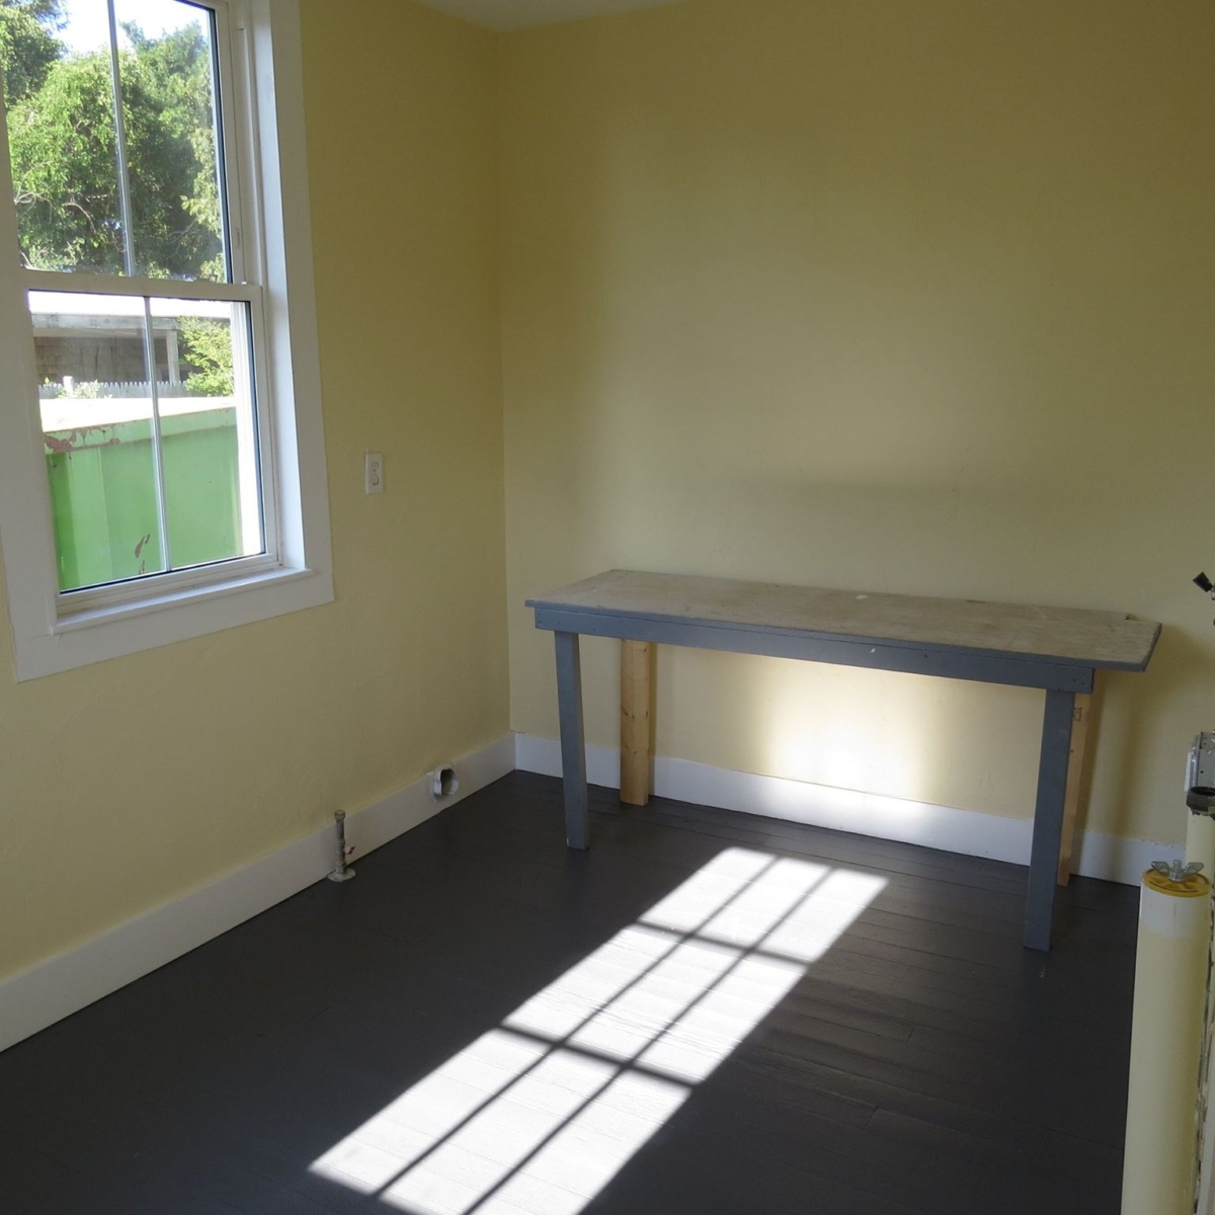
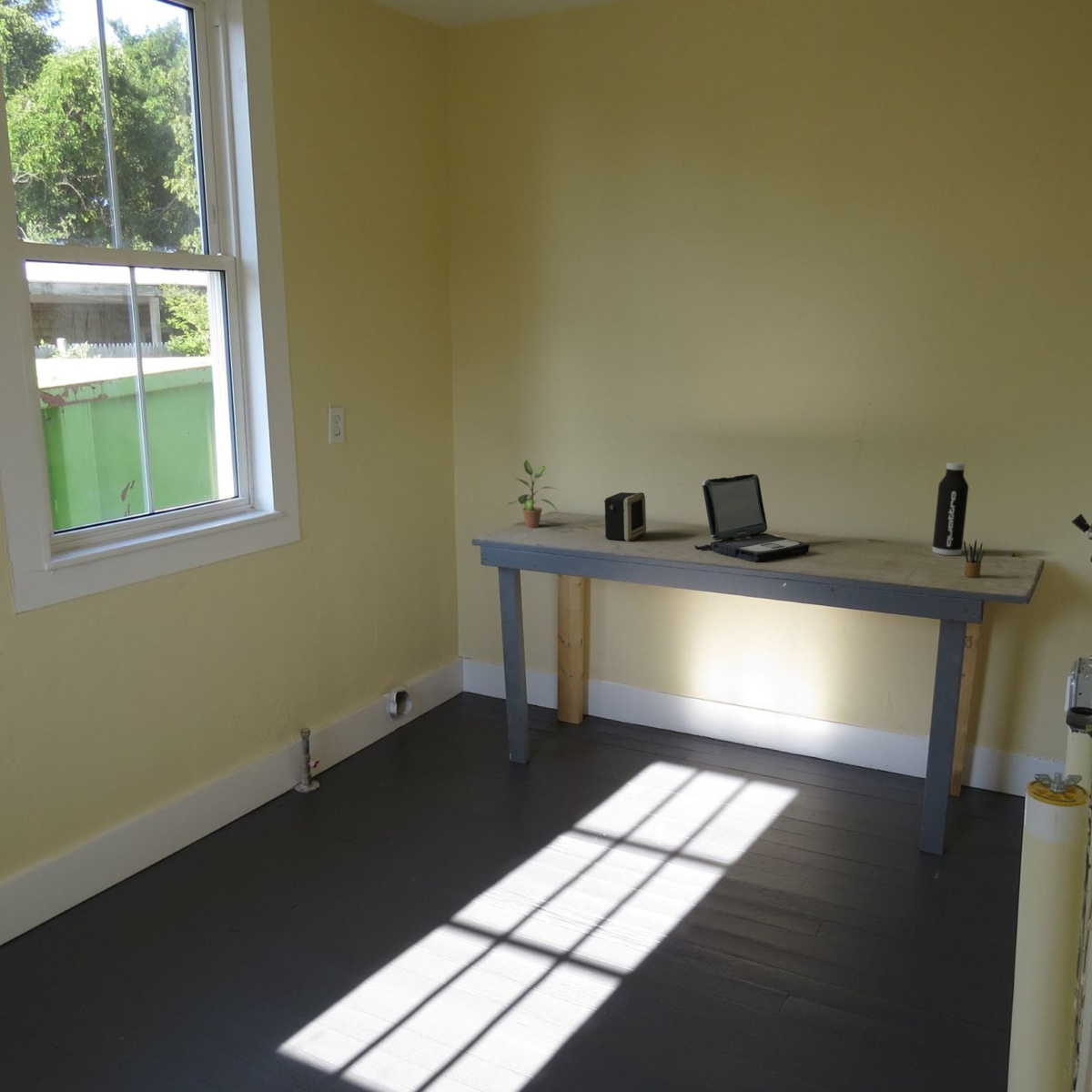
+ water bottle (951, 508)
+ laptop (753, 516)
+ pencil box (973, 558)
+ potted plant (526, 494)
+ speaker (624, 515)
